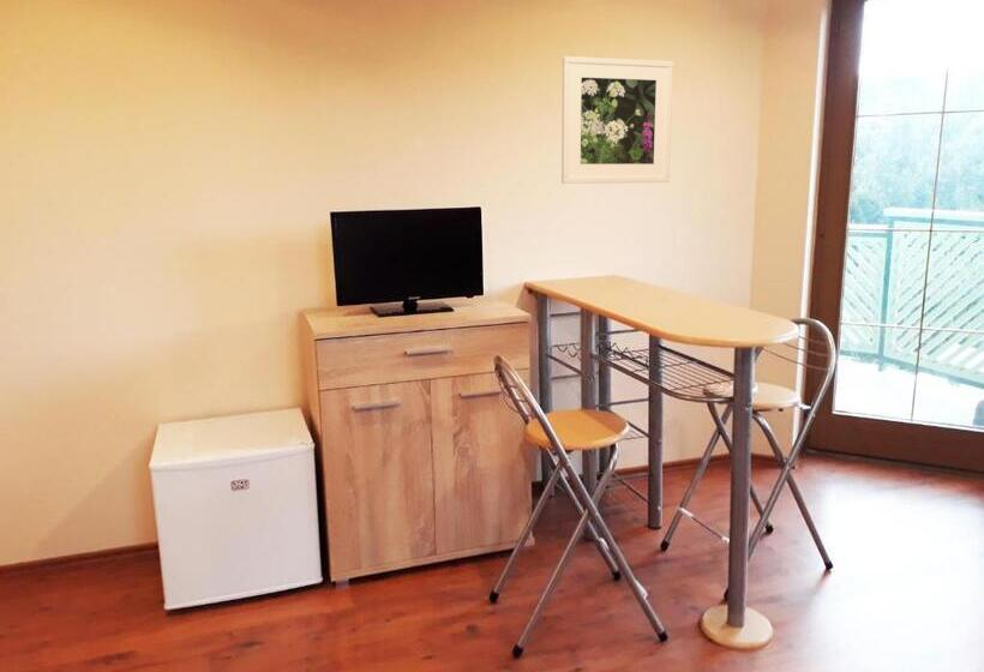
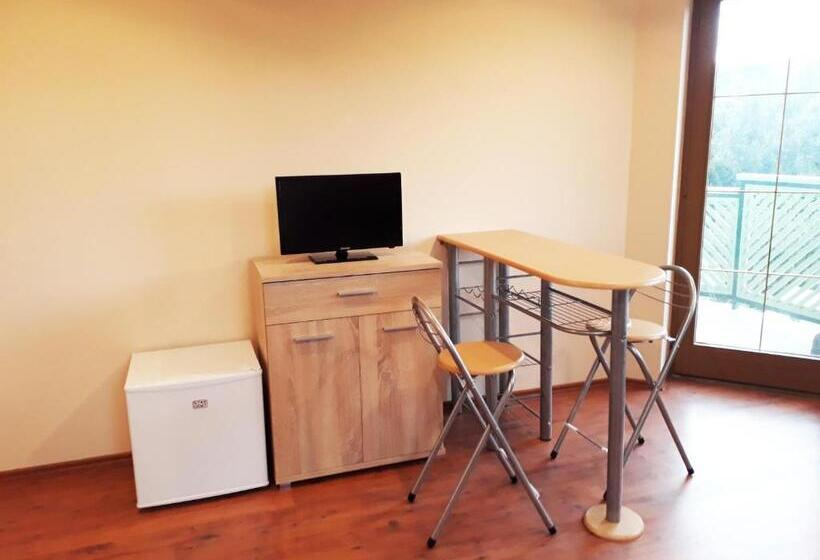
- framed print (617, 121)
